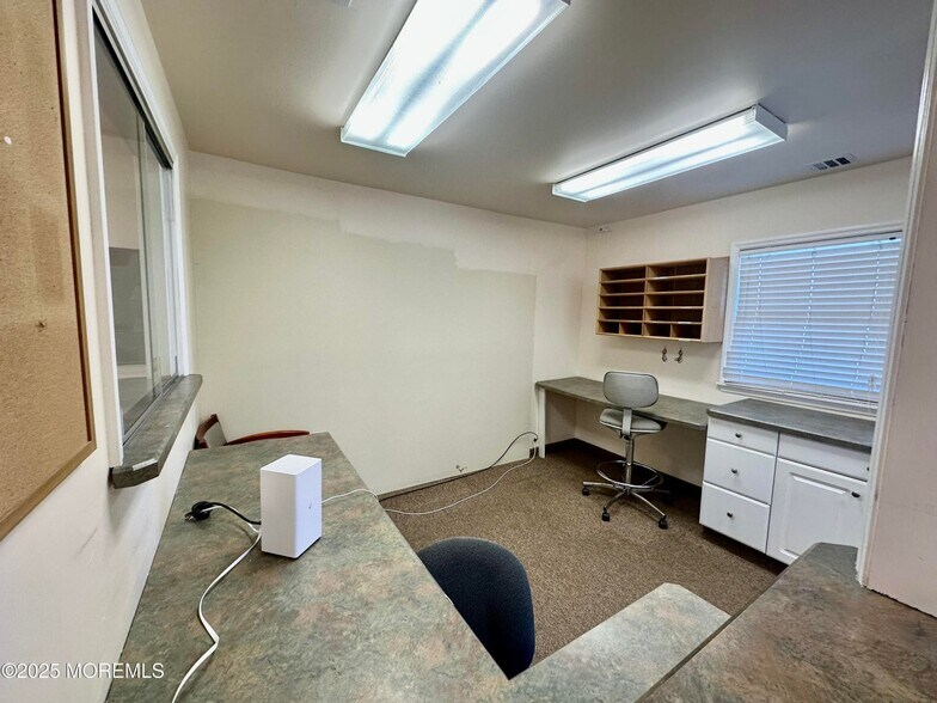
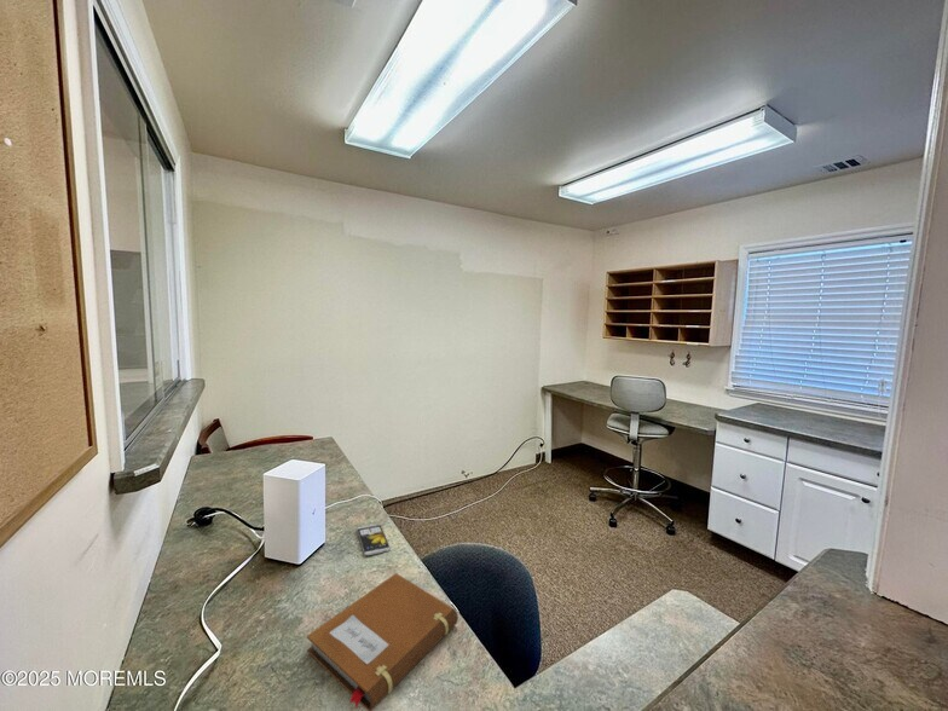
+ notebook (383, 631)
+ smartphone (372, 538)
